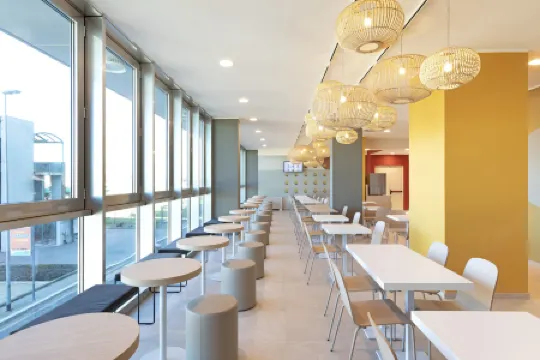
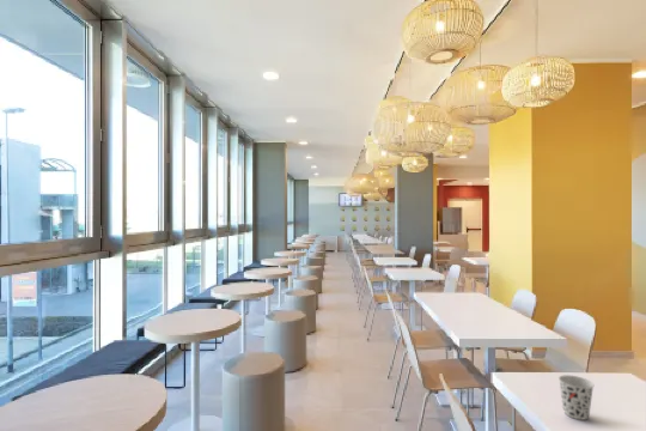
+ cup (575, 397)
